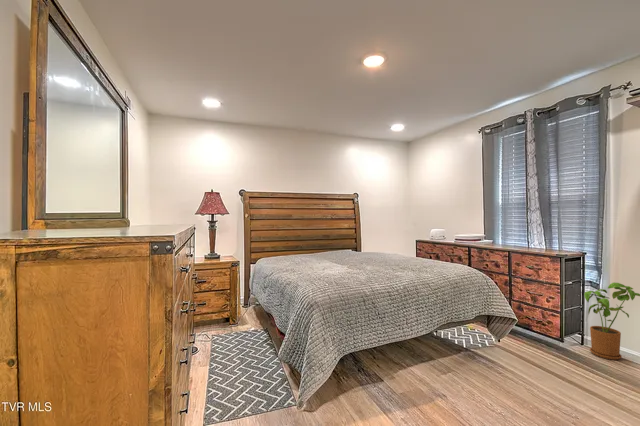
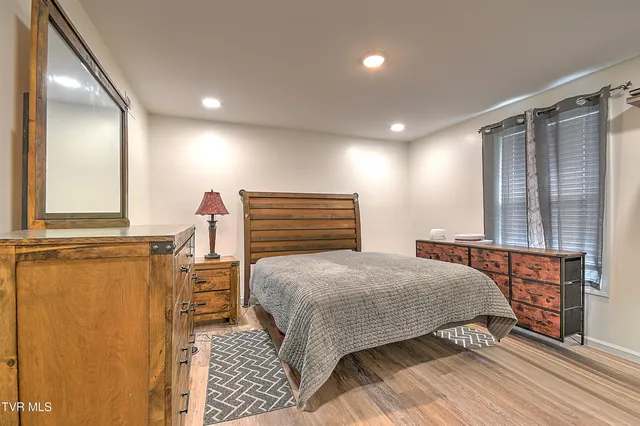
- house plant (605, 319)
